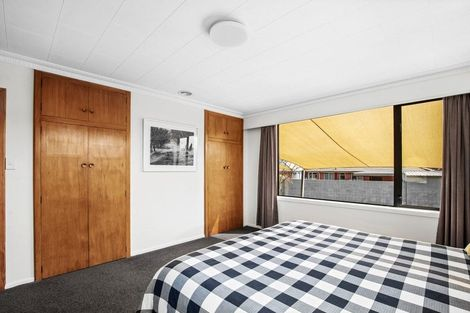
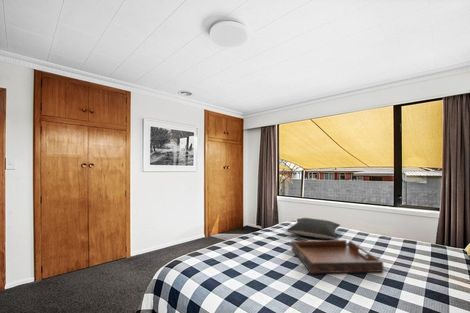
+ serving tray (332, 254)
+ pillow (314, 227)
